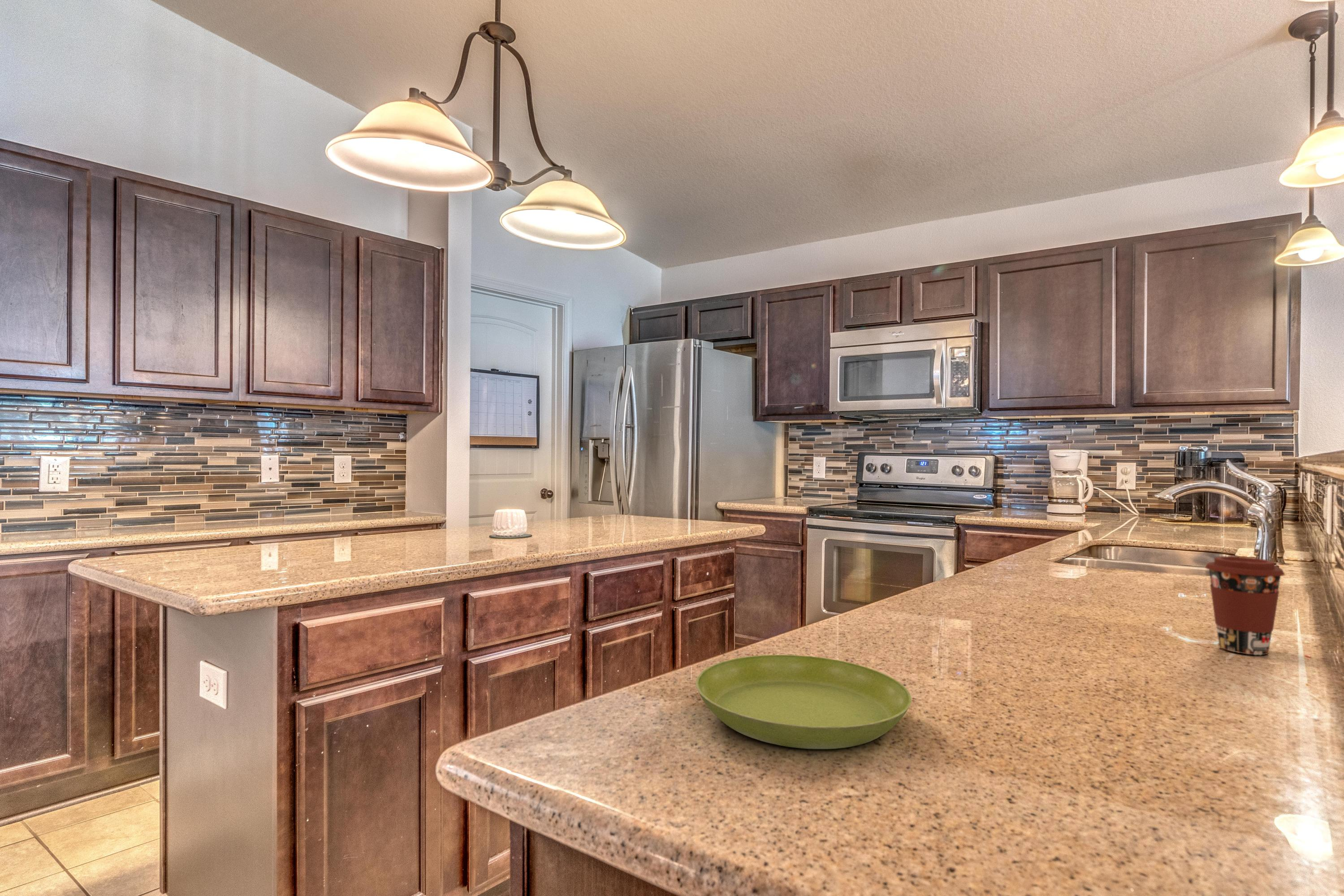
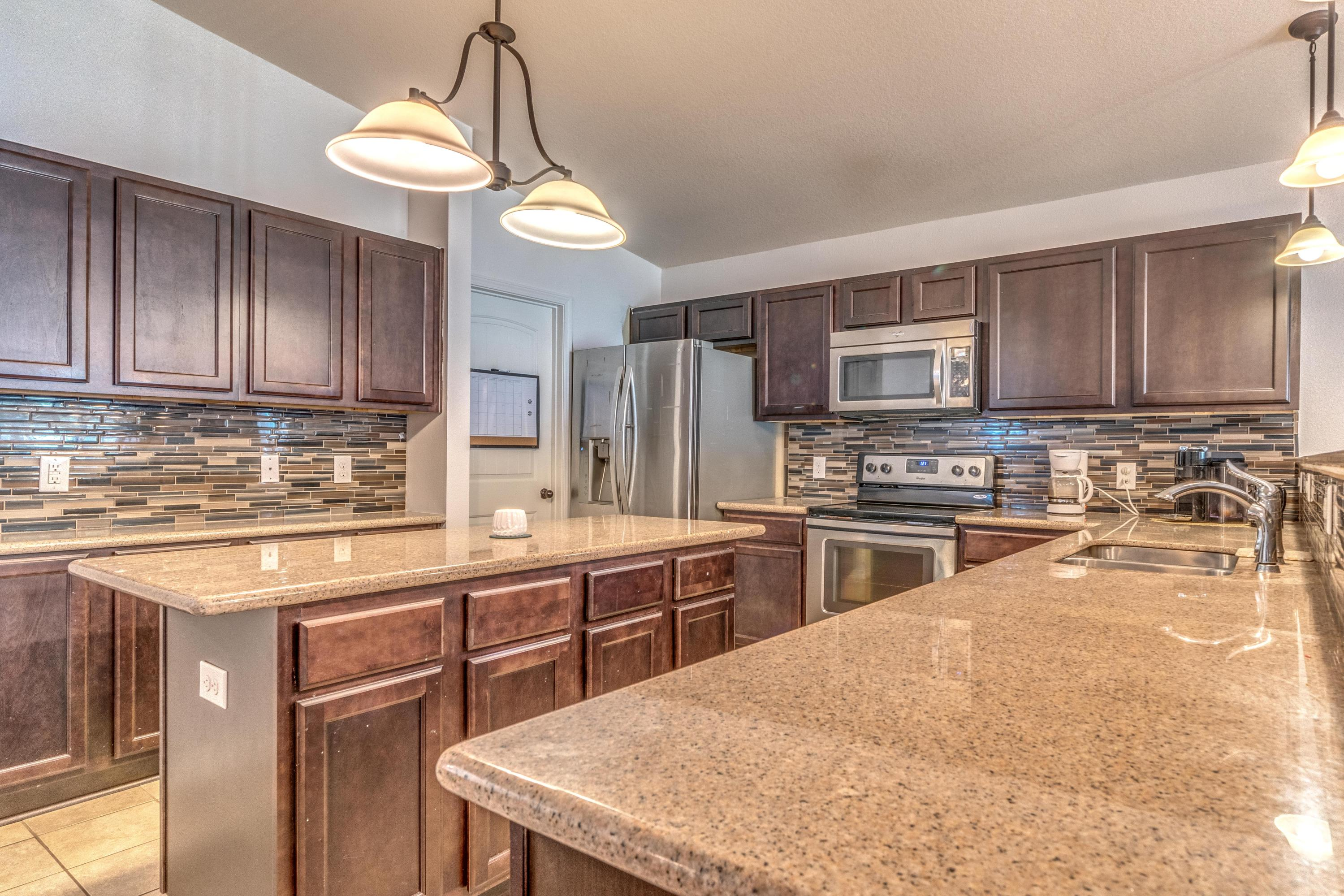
- coffee cup (1244, 604)
- saucer (800, 701)
